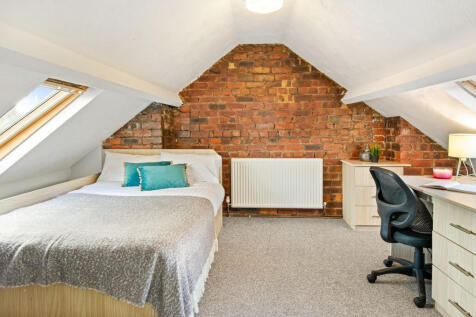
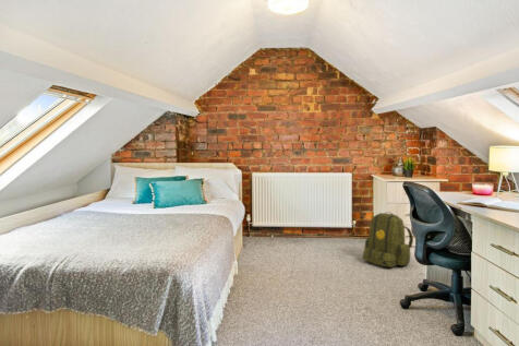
+ backpack (387, 236)
